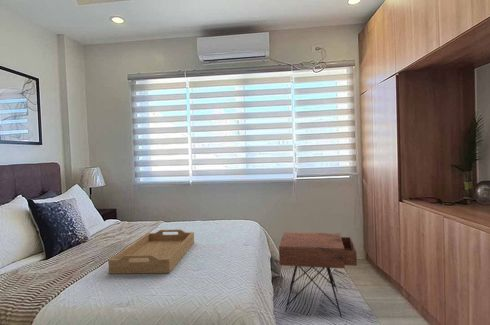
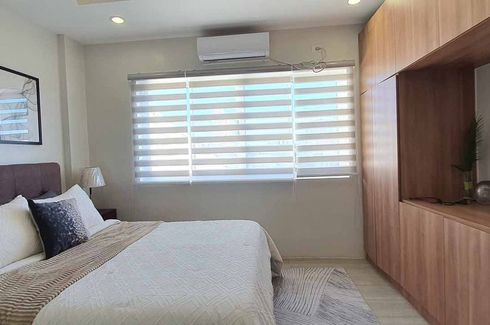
- serving tray (157, 248)
- nightstand (317, 270)
